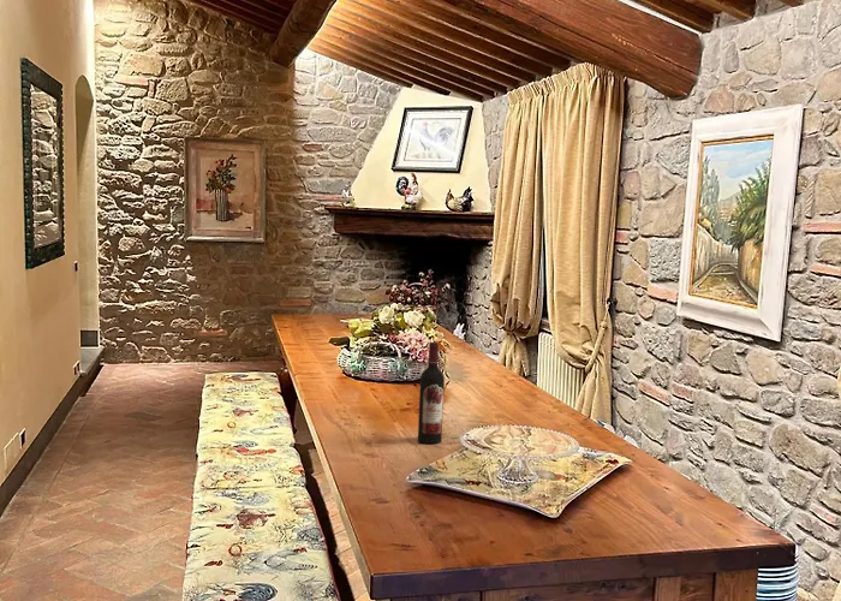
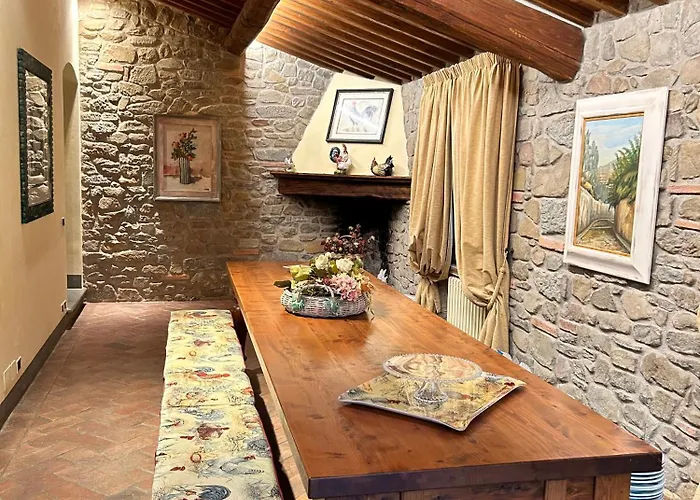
- wine bottle (431, 392)
